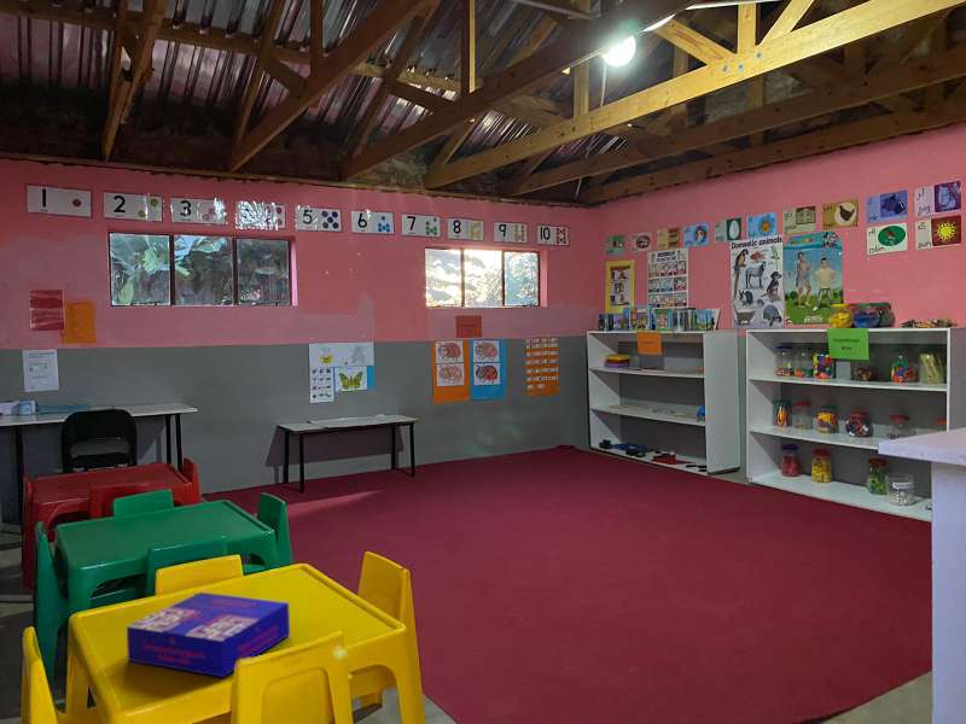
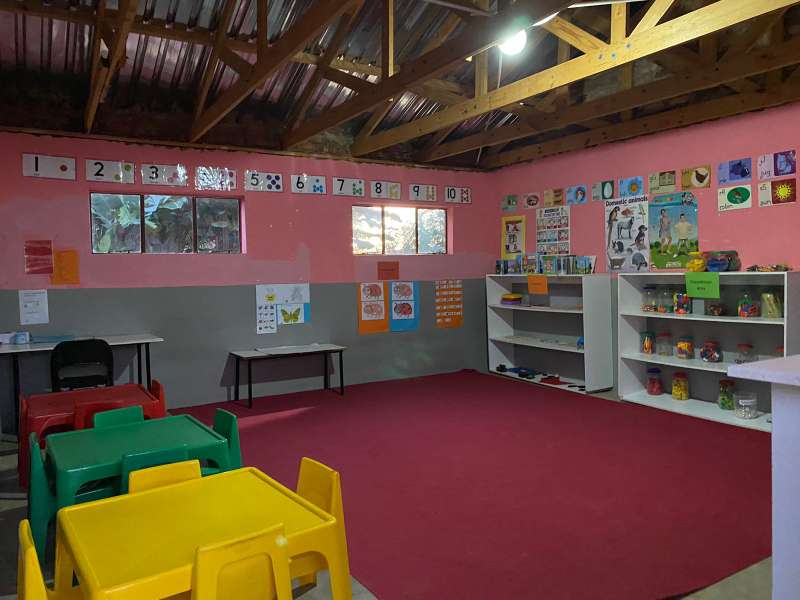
- board game (211, 630)
